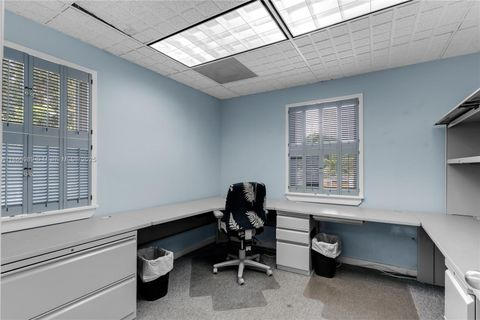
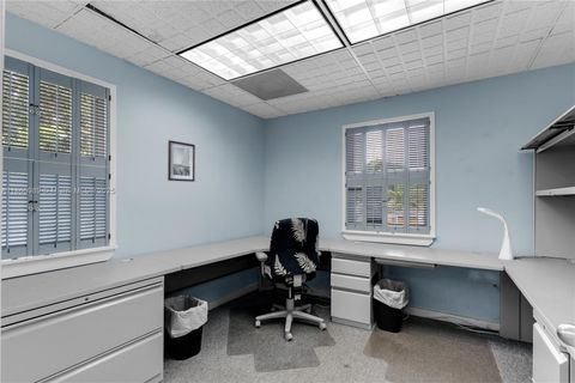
+ wall art (181, 162)
+ desk lamp (504, 235)
